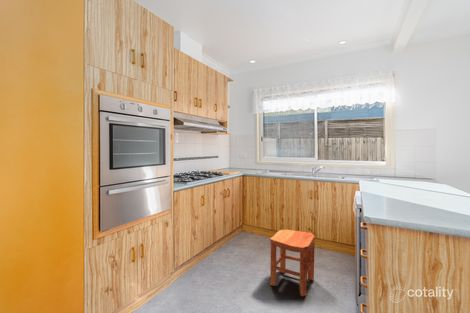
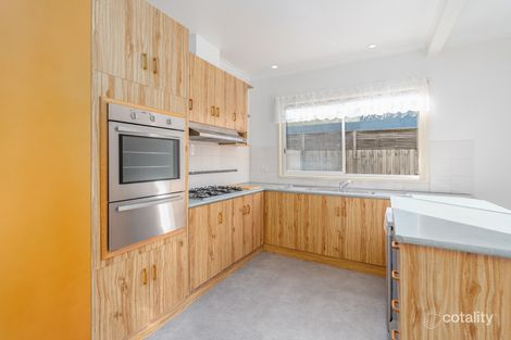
- stool (292, 259)
